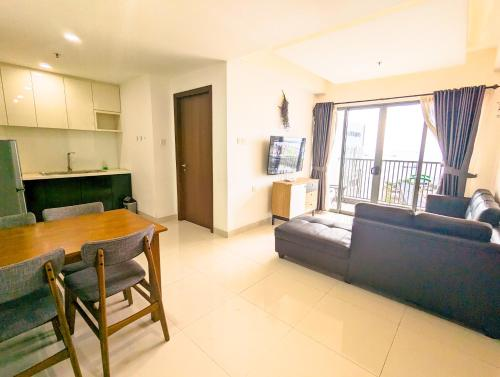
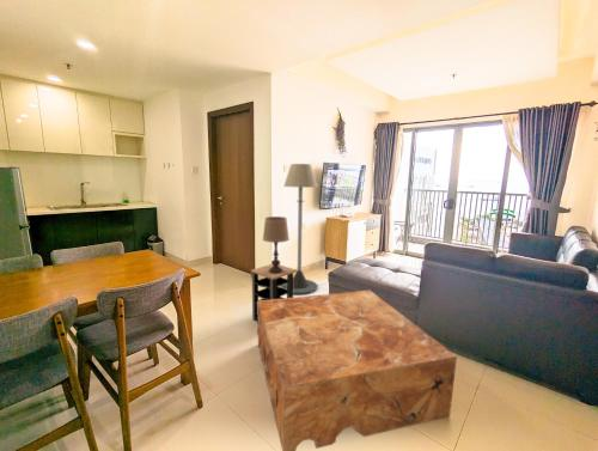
+ table lamp (275, 244)
+ side table (273, 294)
+ coffee table (338, 349)
+ floor lamp (299, 227)
